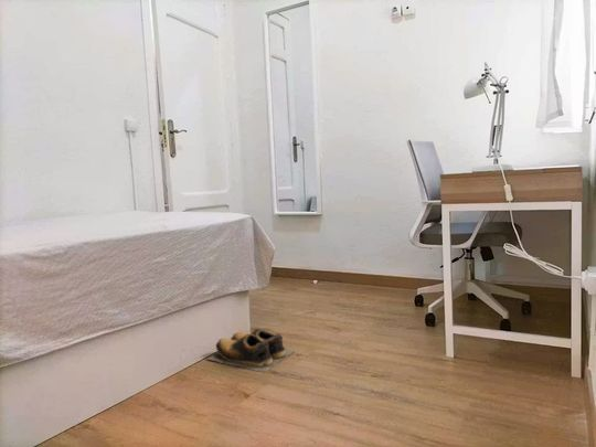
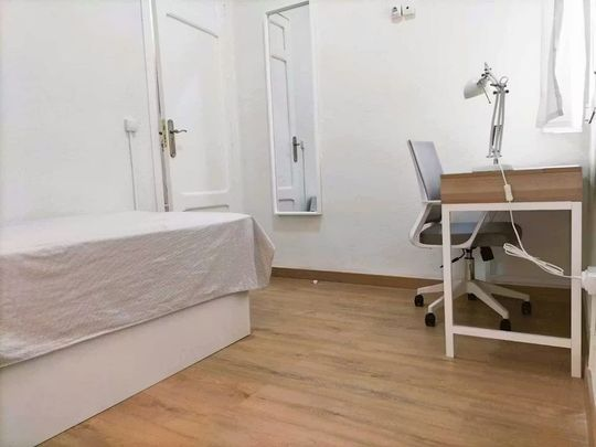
- shoes (249, 343)
